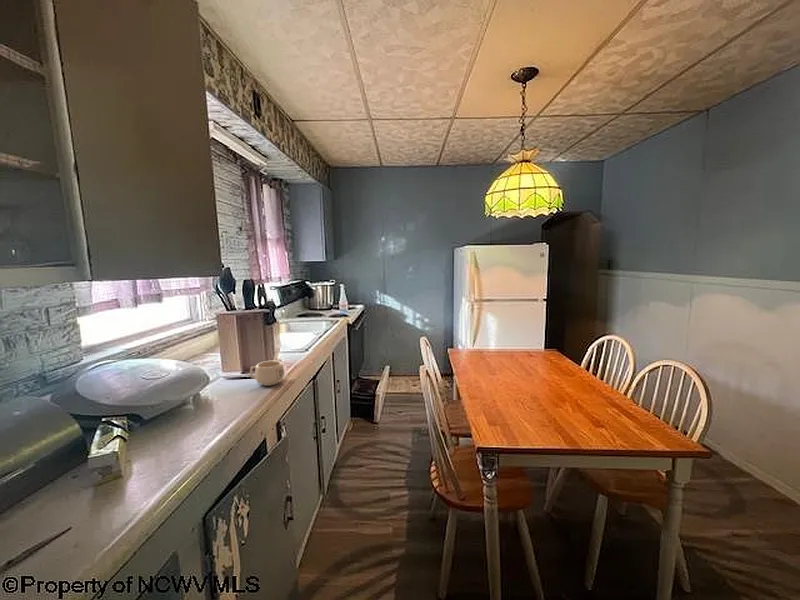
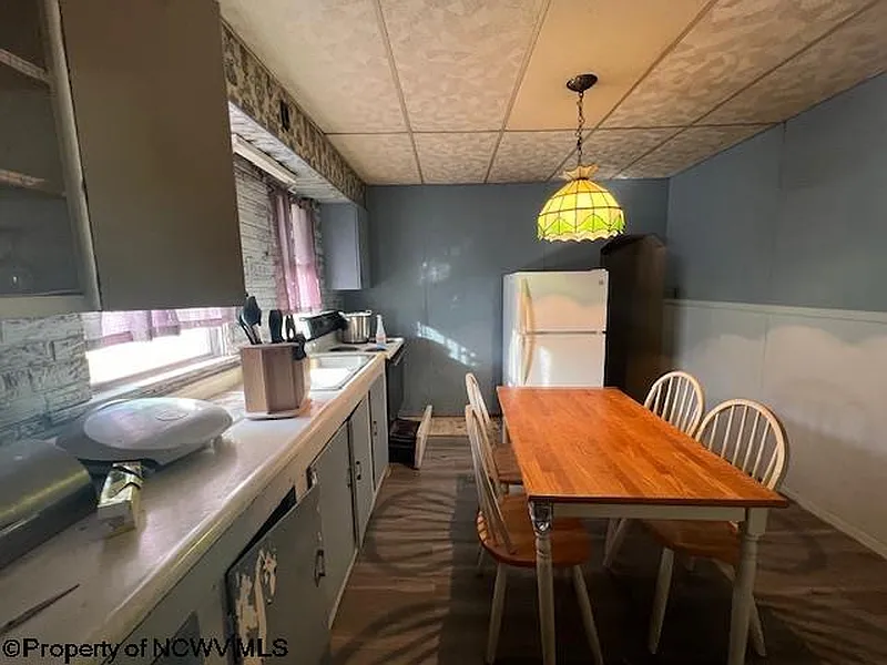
- mug (266, 373)
